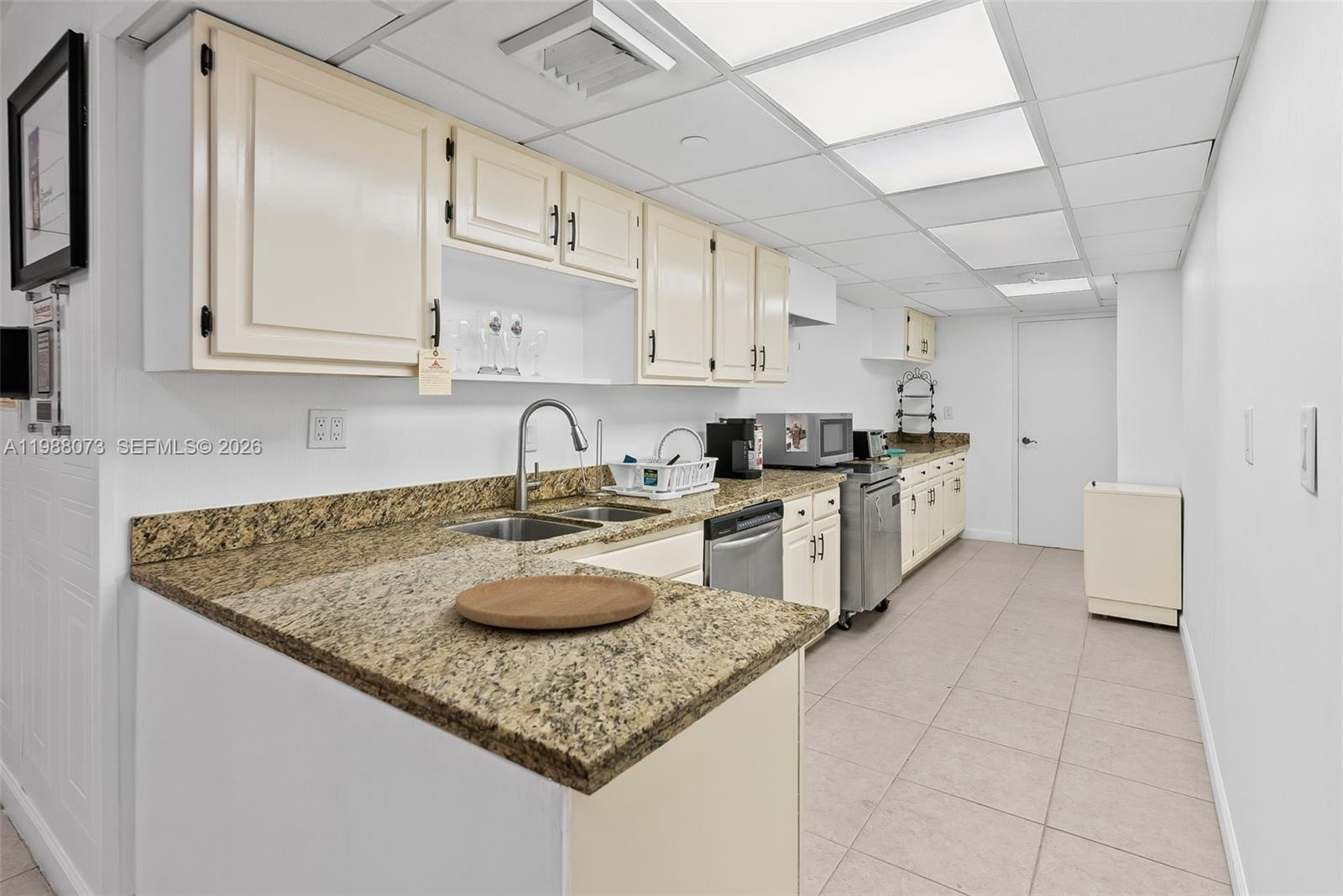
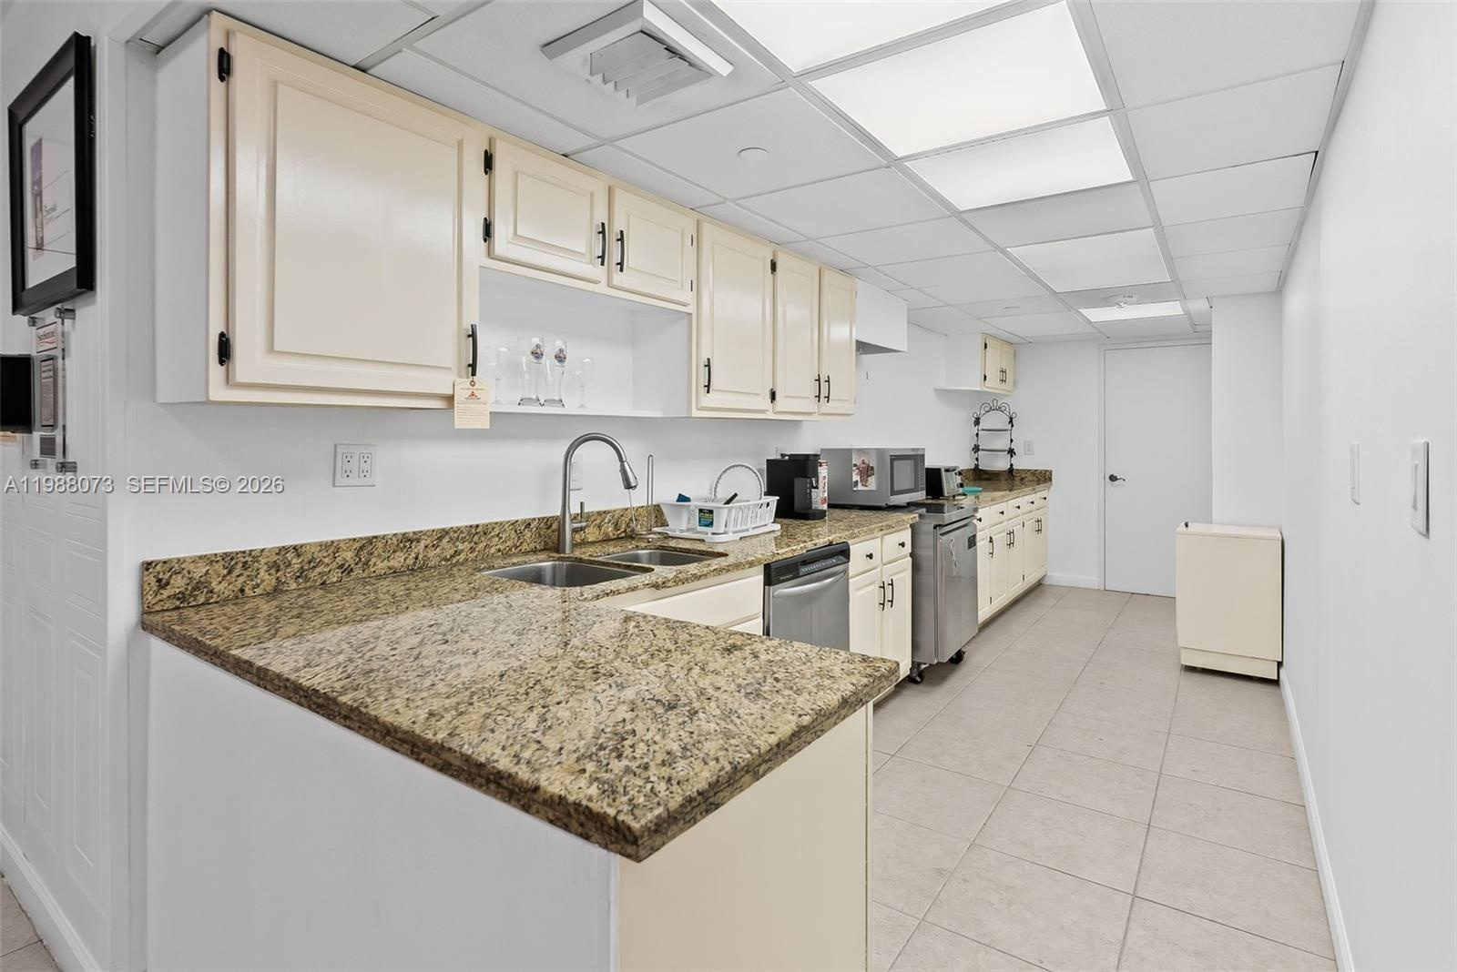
- cutting board (557, 599)
